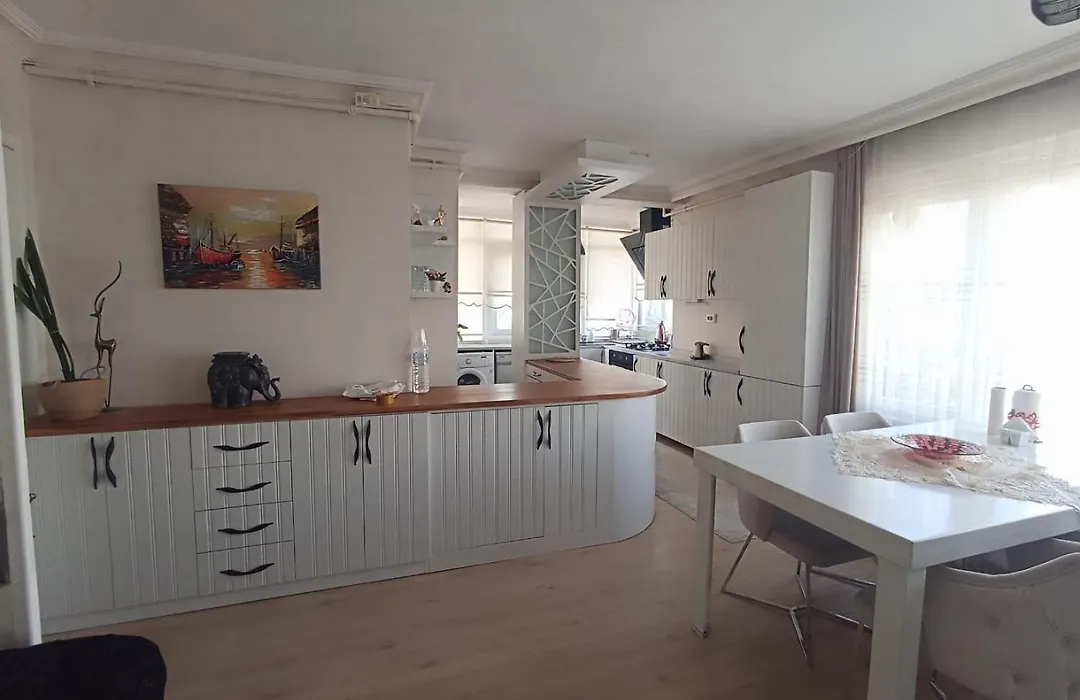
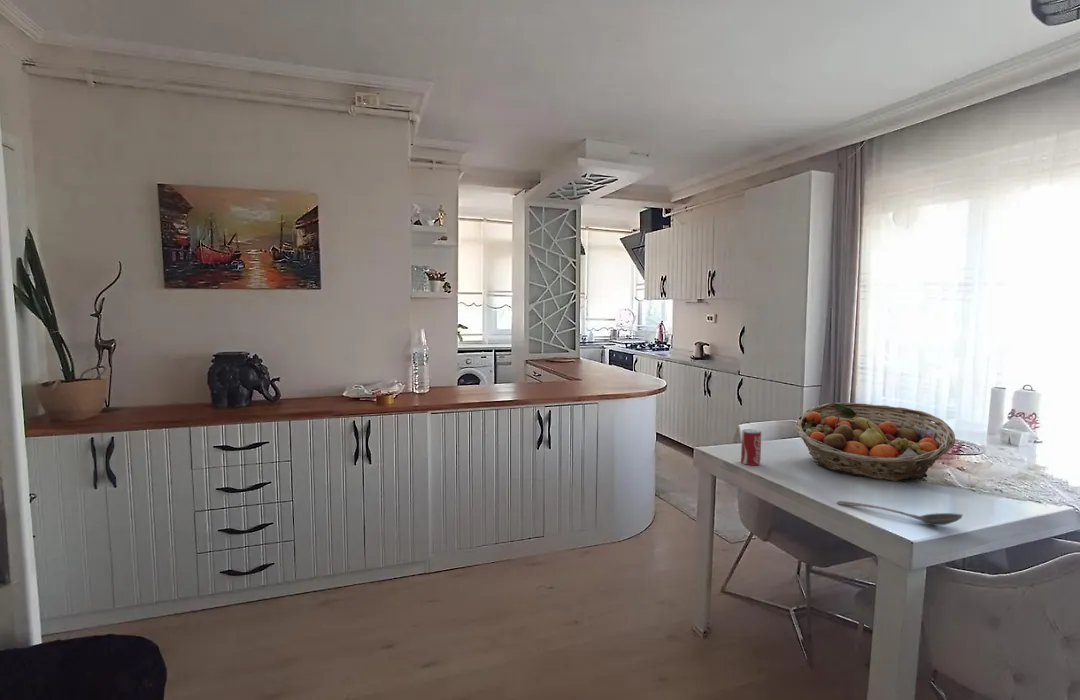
+ beverage can (751, 446)
+ stirrer (895, 510)
+ fruit basket (868, 439)
